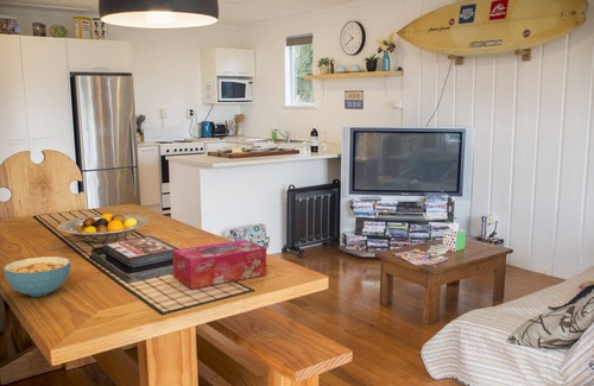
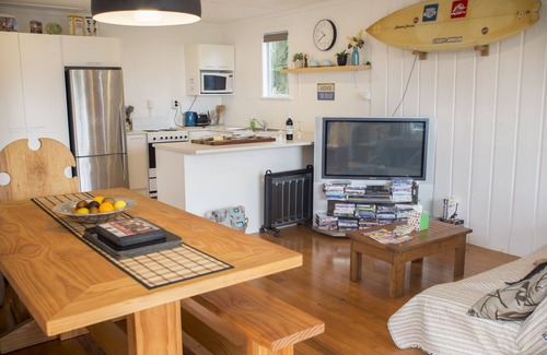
- cereal bowl (38, 278)
- tissue box (220, 262)
